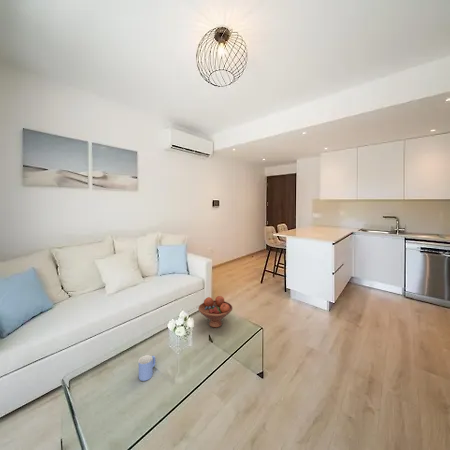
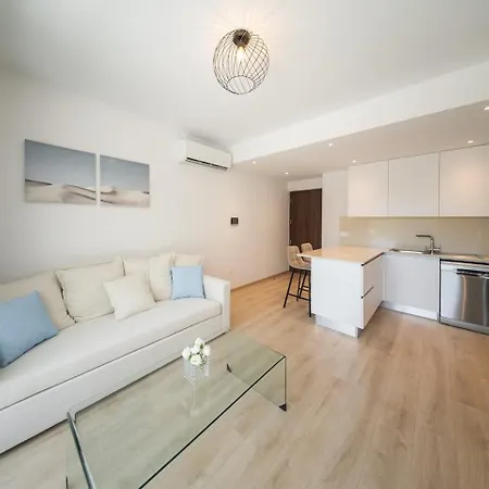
- mug (148, 366)
- fruit bowl (215, 312)
